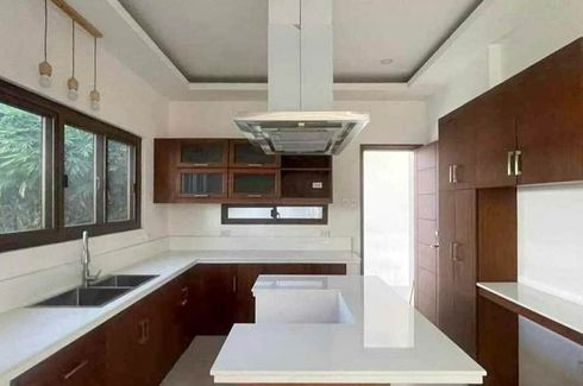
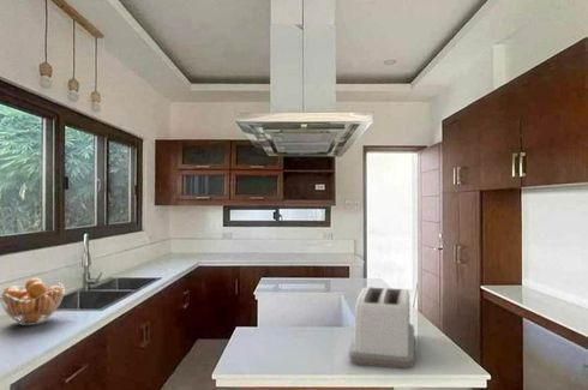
+ toaster (384, 319)
+ fruit basket (32, 300)
